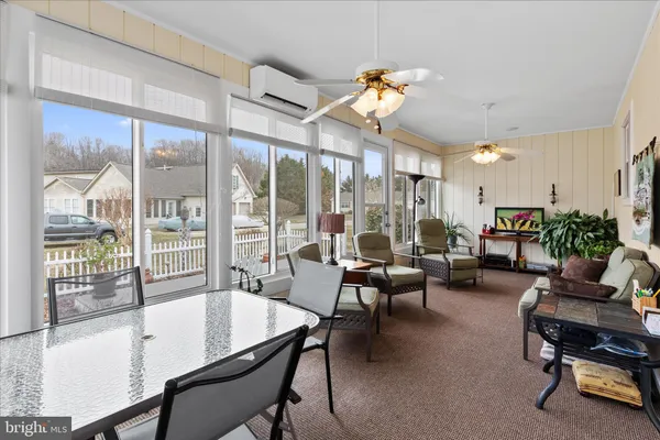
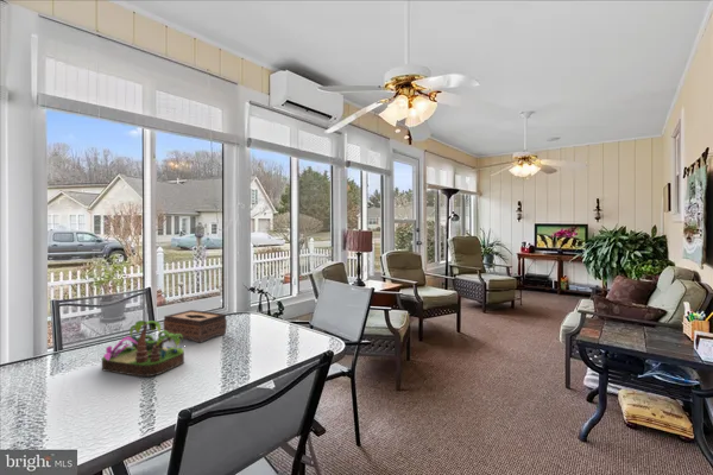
+ plant (149, 342)
+ tissue box (195, 324)
